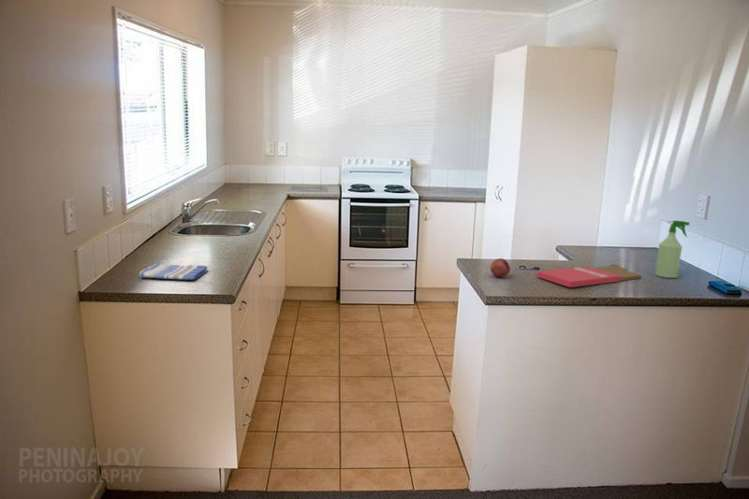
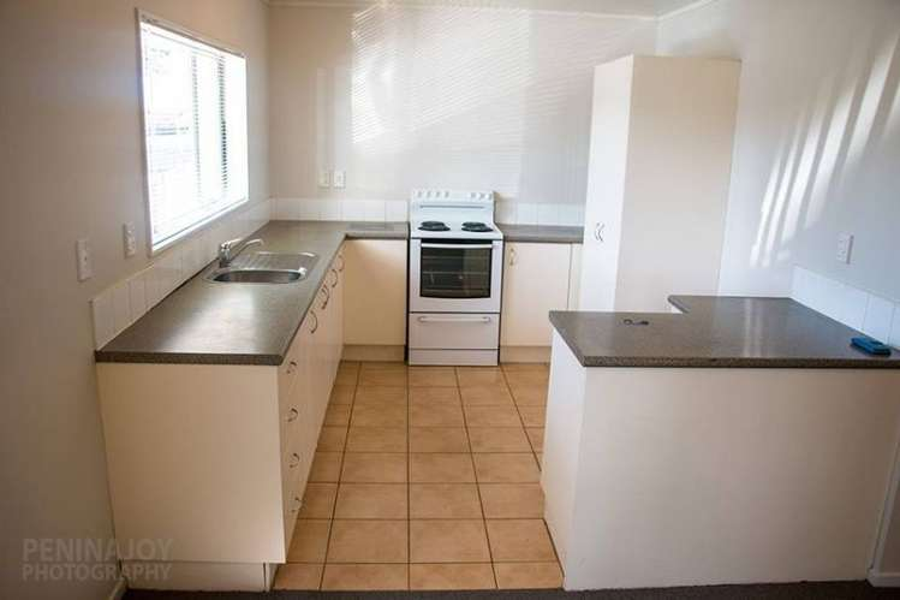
- fruit (500, 267)
- spray bottle (670, 248)
- cutting board (593, 273)
- dish towel (174, 271)
